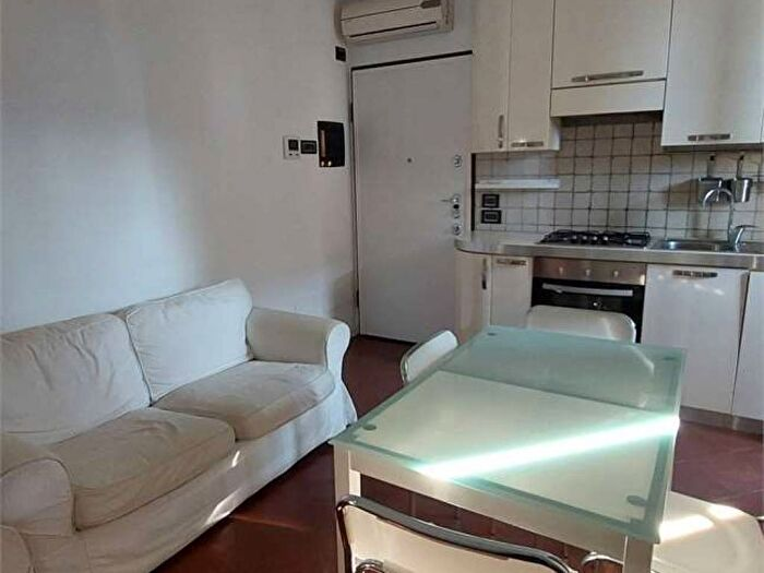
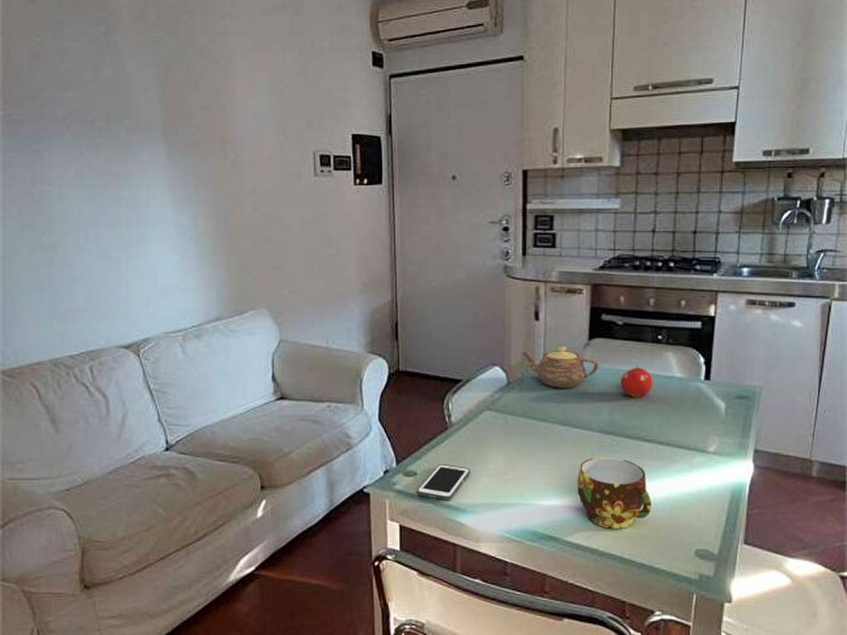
+ cup (615, 495)
+ cell phone (444, 481)
+ fruit (636, 380)
+ teapot (558, 364)
